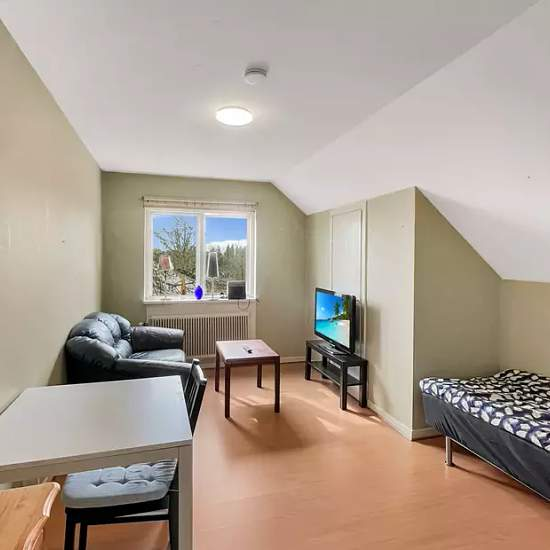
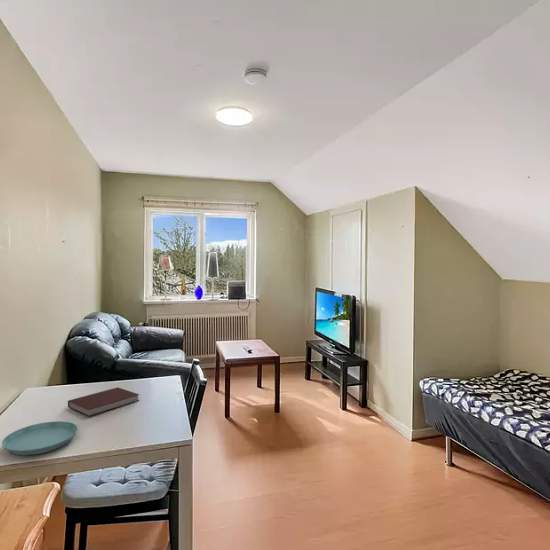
+ saucer (41, 438)
+ notebook (104, 400)
